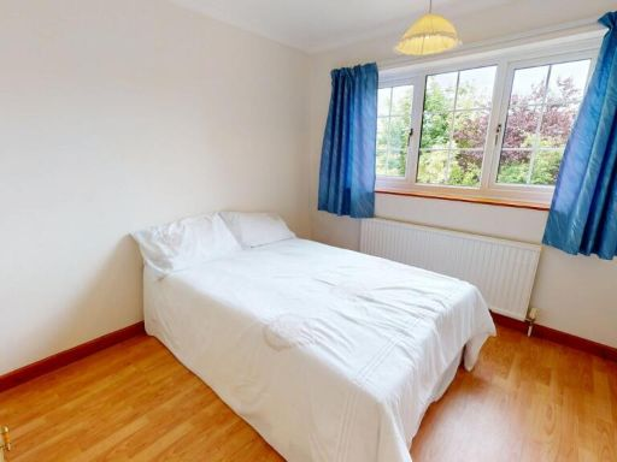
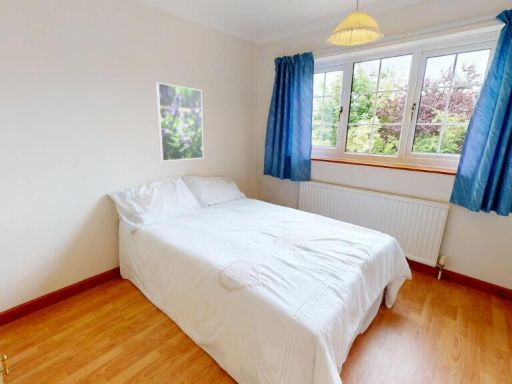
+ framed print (182, 124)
